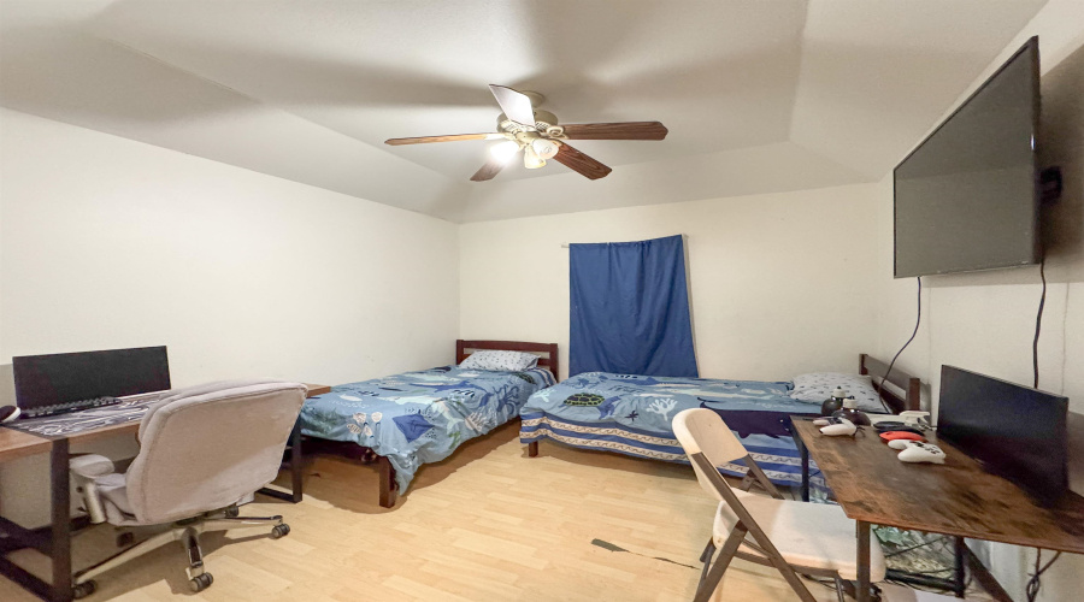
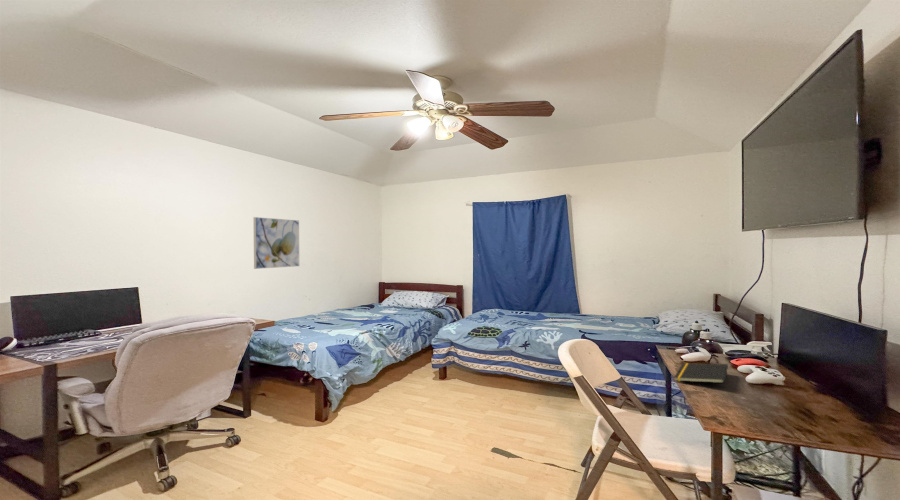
+ notepad (701, 372)
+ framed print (277, 243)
